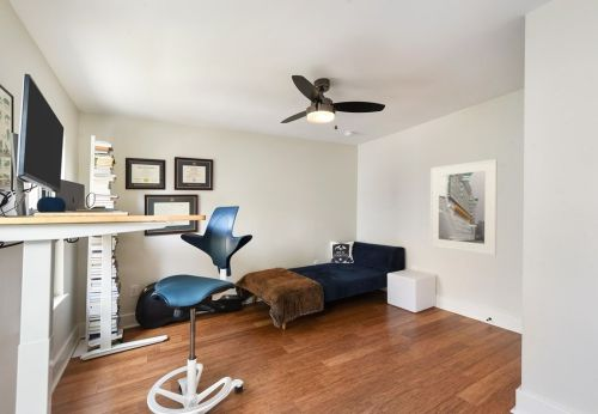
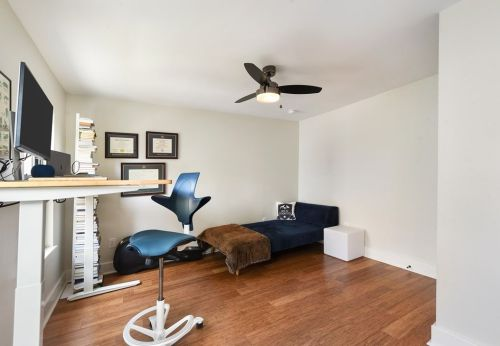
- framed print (460, 207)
